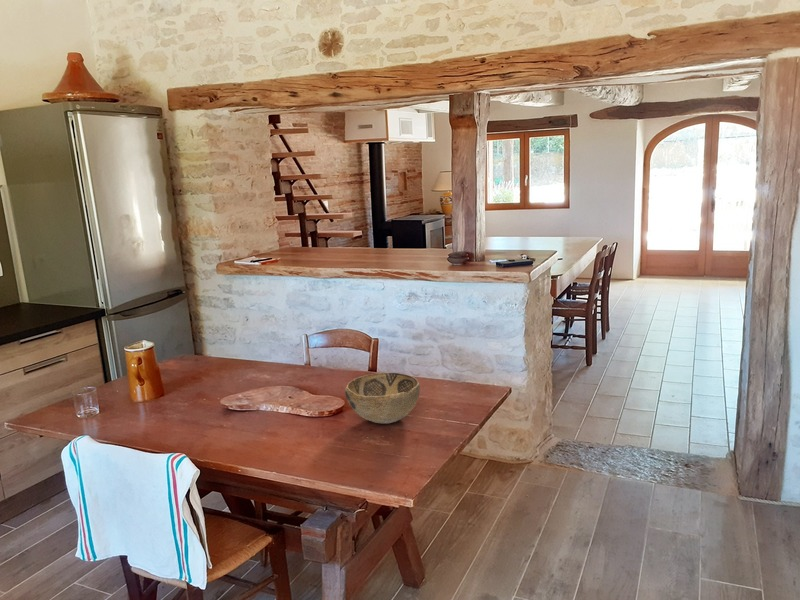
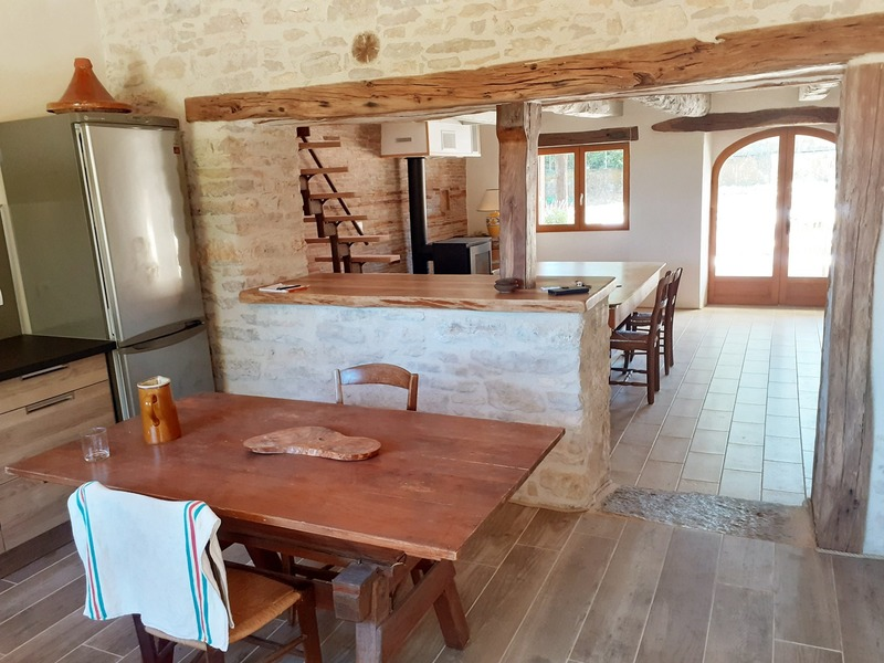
- decorative bowl (383, 401)
